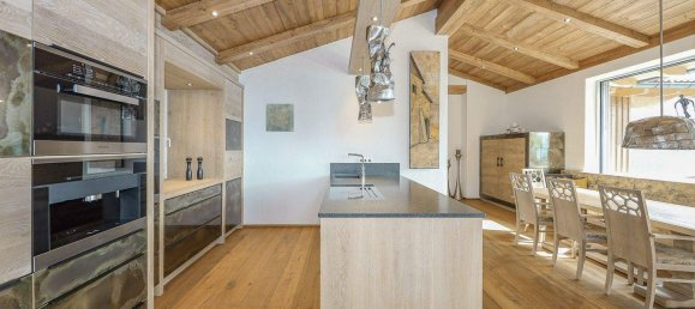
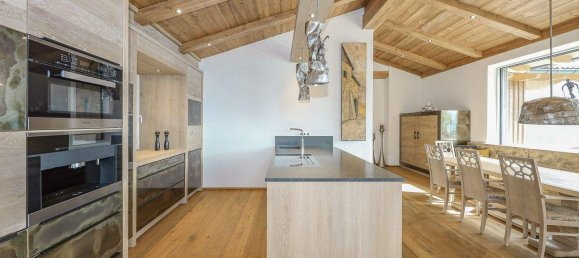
- wall art (280, 117)
